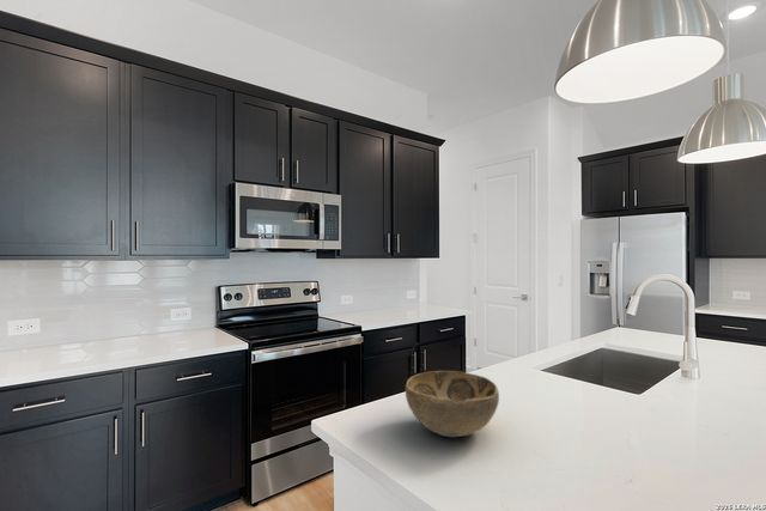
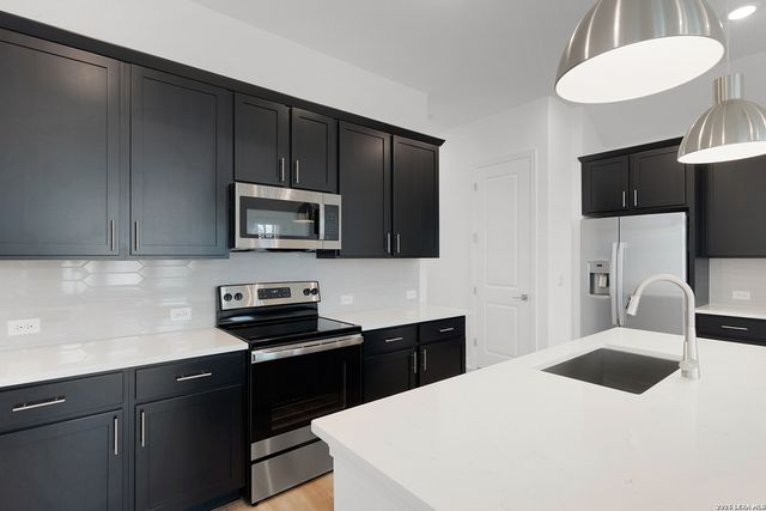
- decorative bowl (450, 406)
